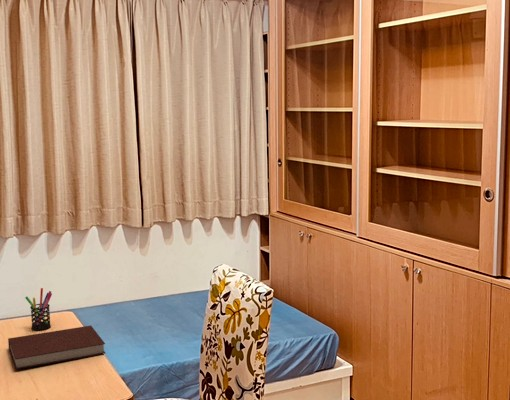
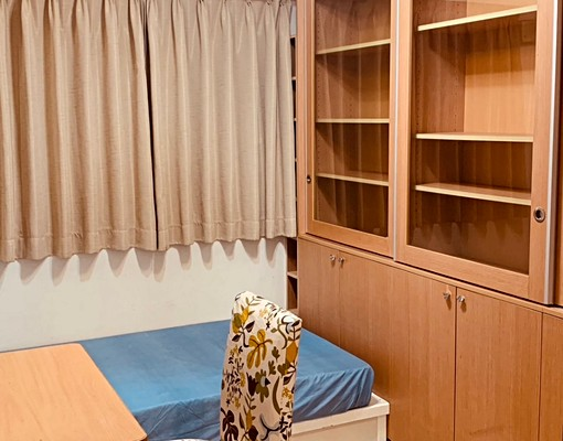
- pen holder (38, 308)
- notebook (56, 345)
